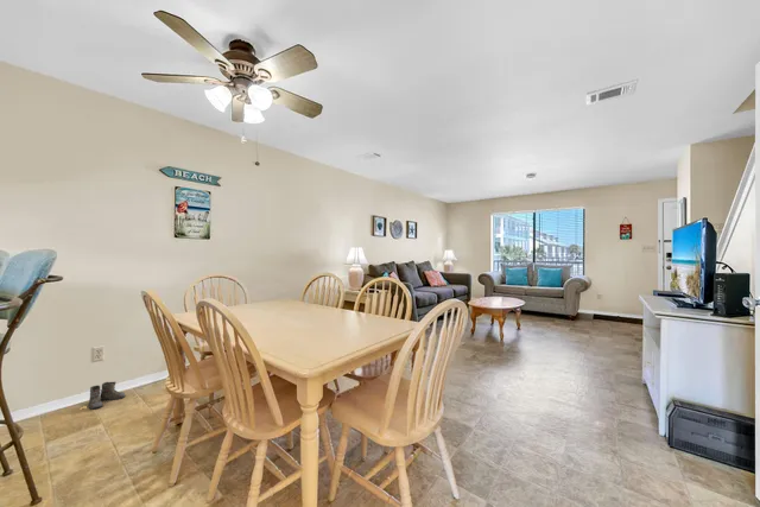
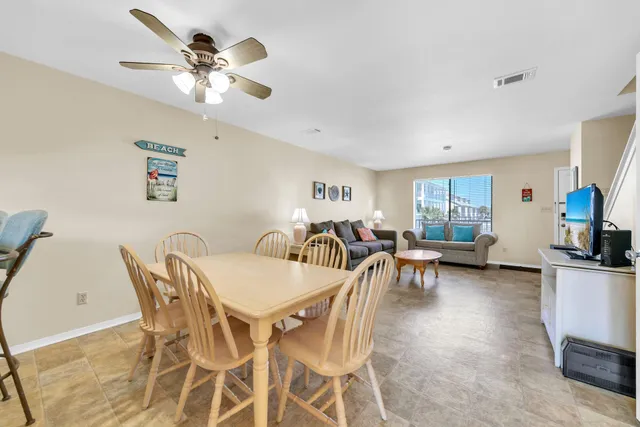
- boots (103, 393)
